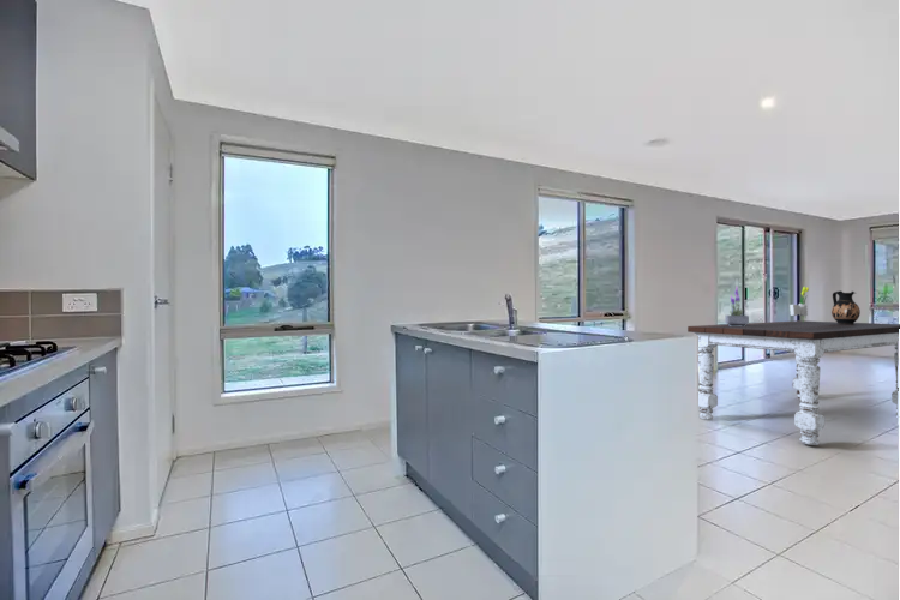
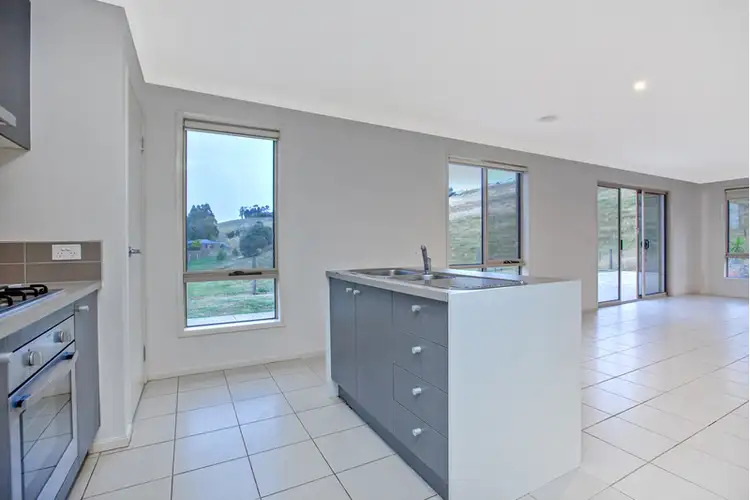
- dining table (805, 371)
- ceramic jug (844, 307)
- potted plant (736, 305)
- bouquet (800, 304)
